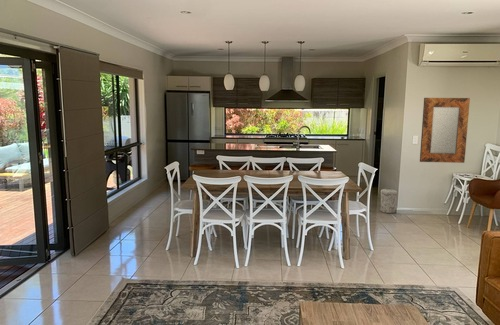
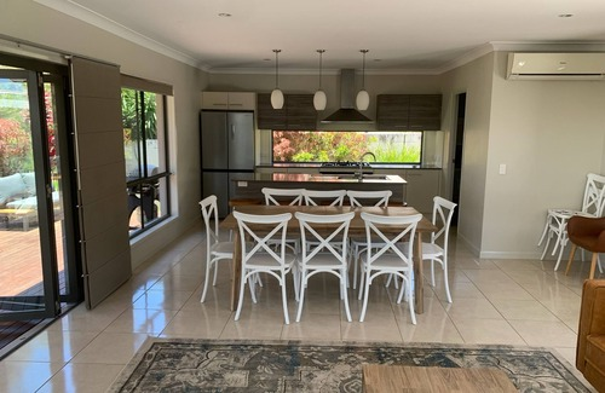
- trash can (388, 200)
- home mirror (444, 130)
